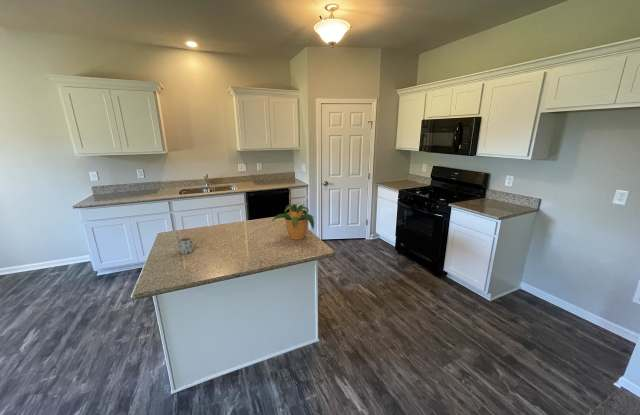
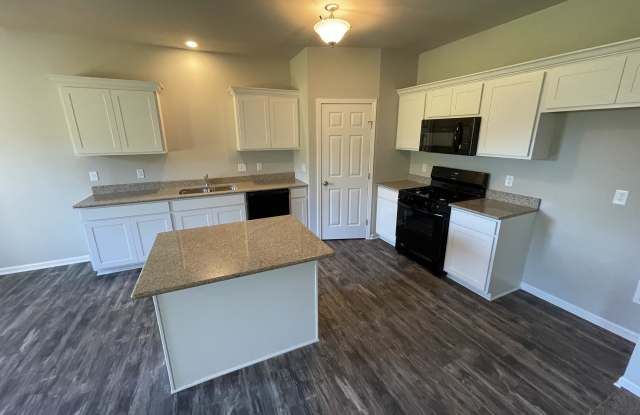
- potted plant (293, 220)
- mug (183, 245)
